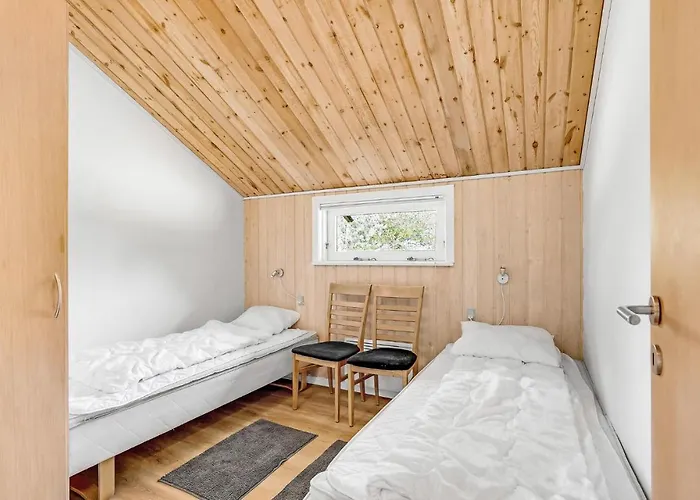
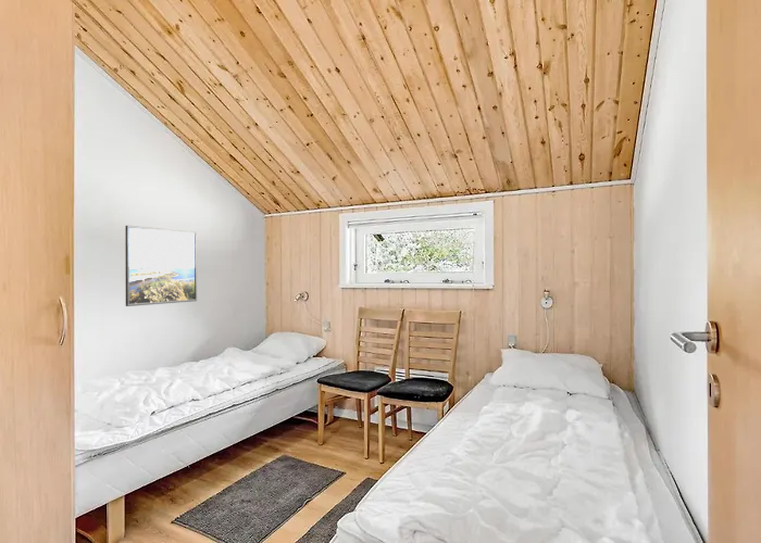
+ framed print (163, 266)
